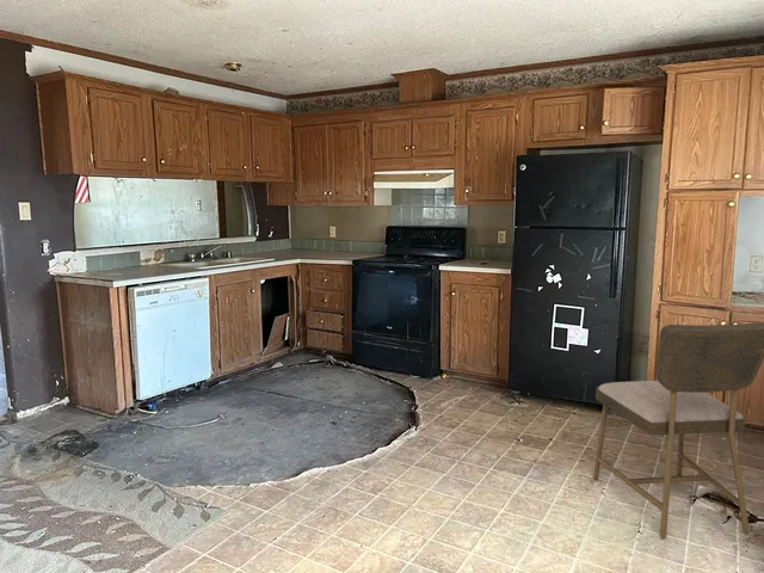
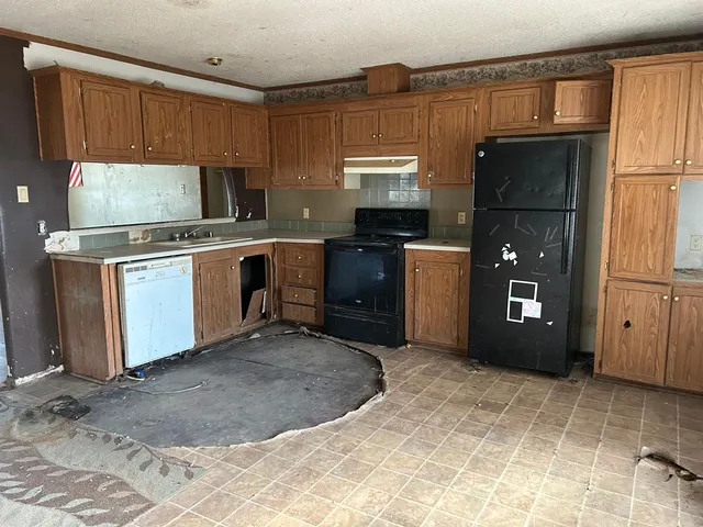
- dining chair (671, 409)
